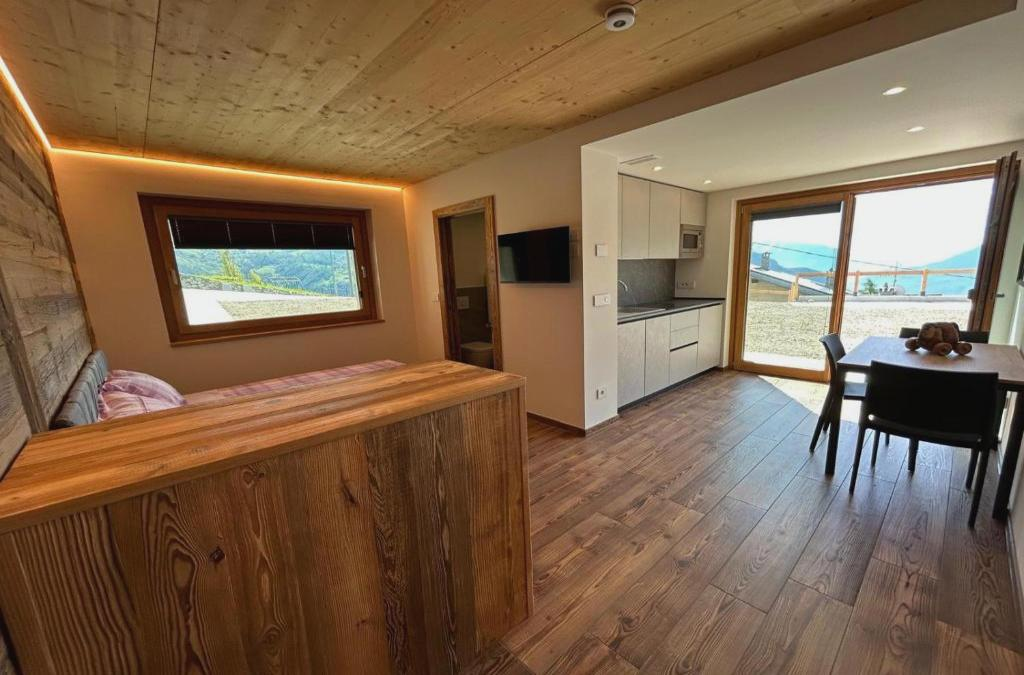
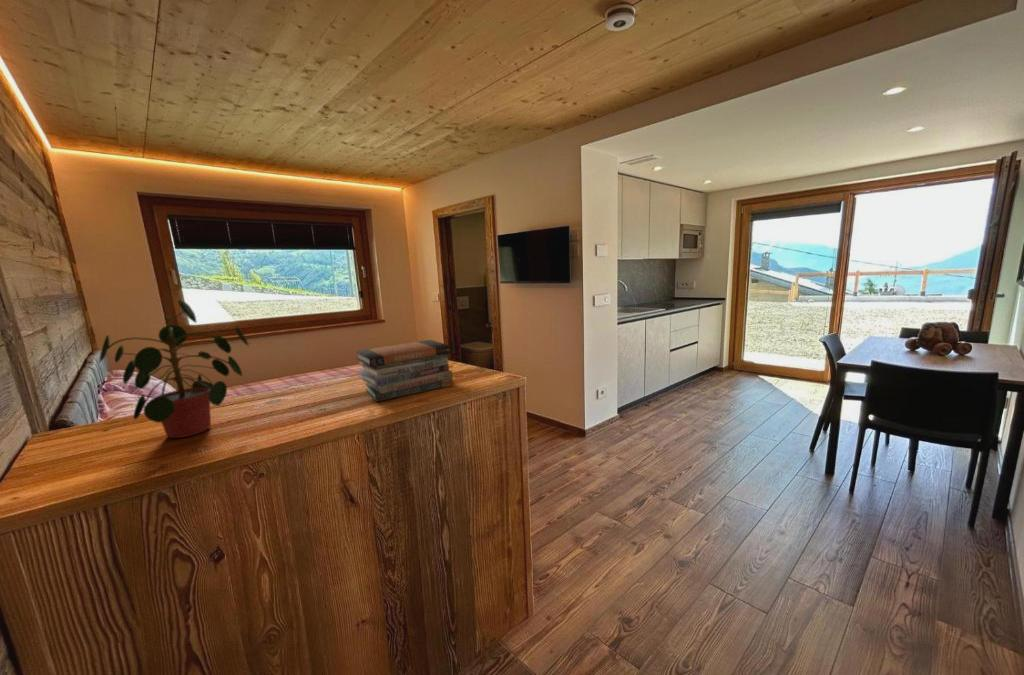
+ potted plant (186, 365)
+ book stack (405, 368)
